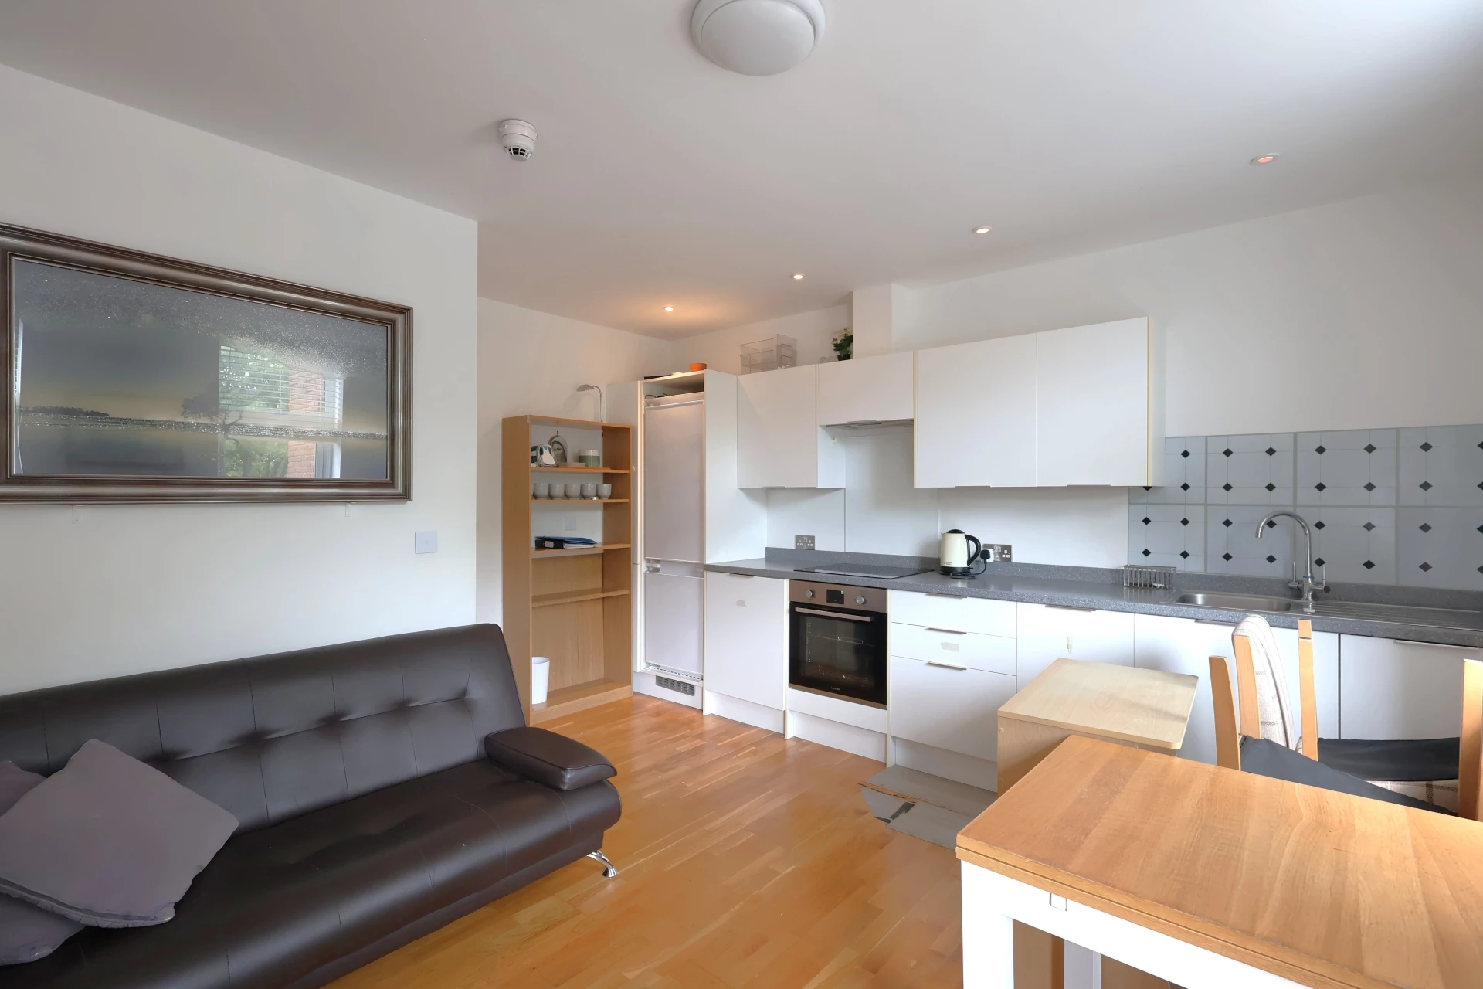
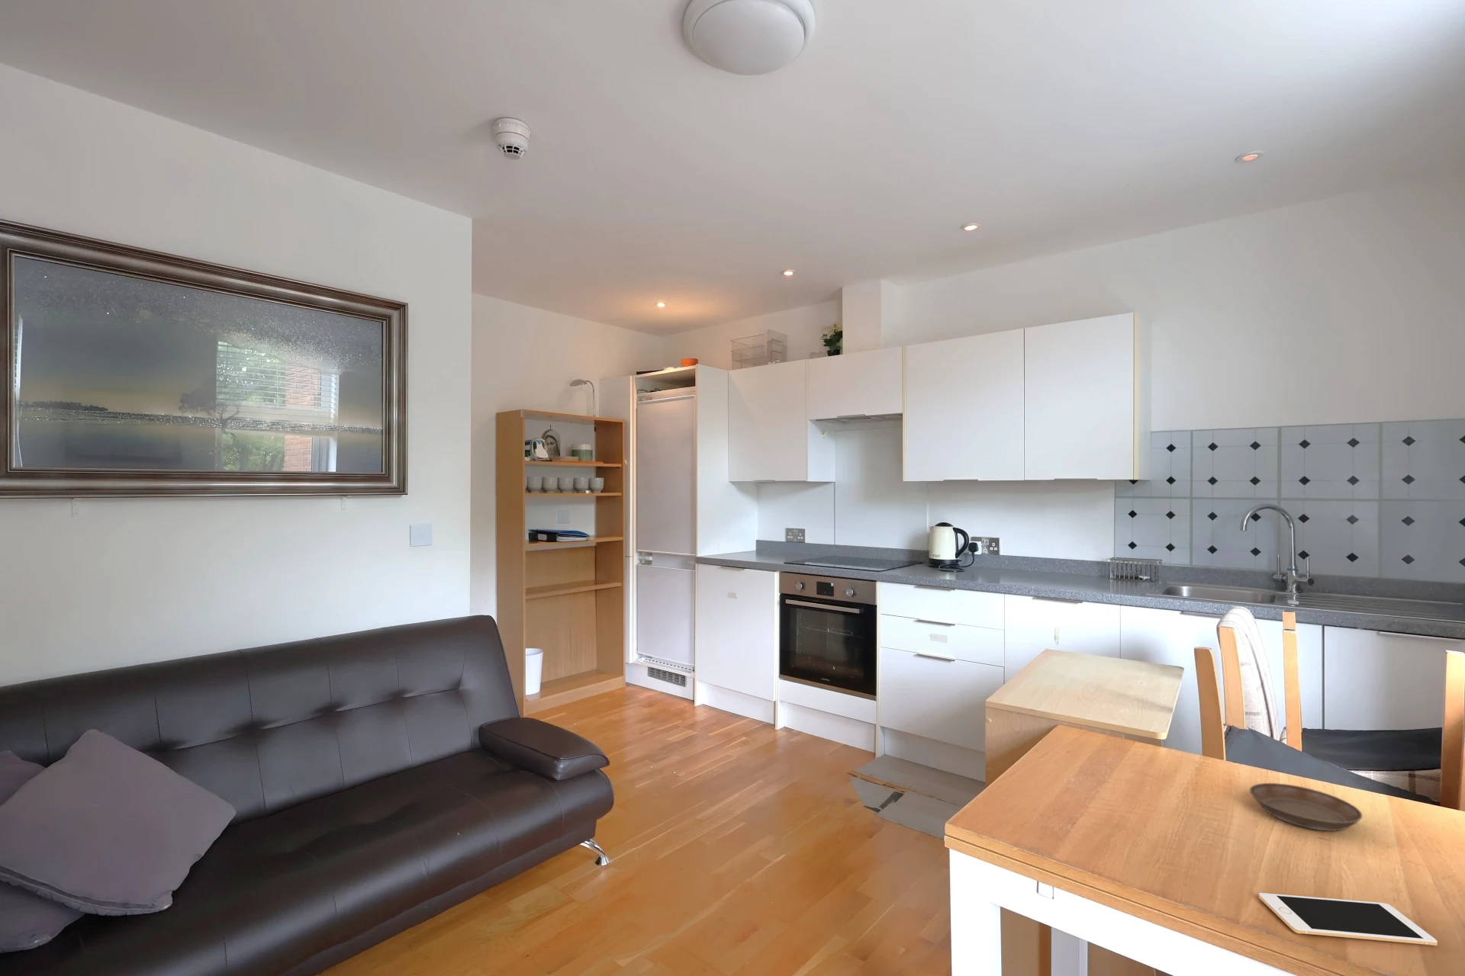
+ saucer (1304, 808)
+ cell phone (1343, 917)
